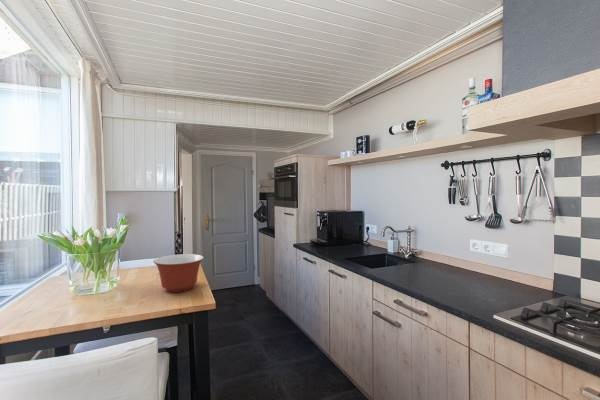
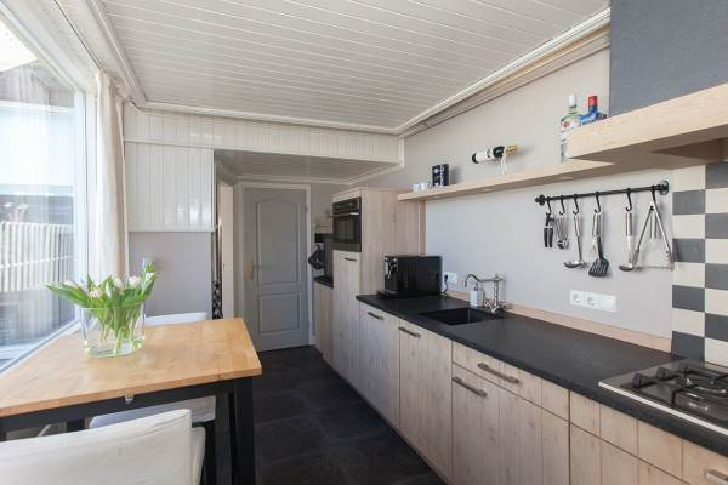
- mixing bowl (179, 273)
